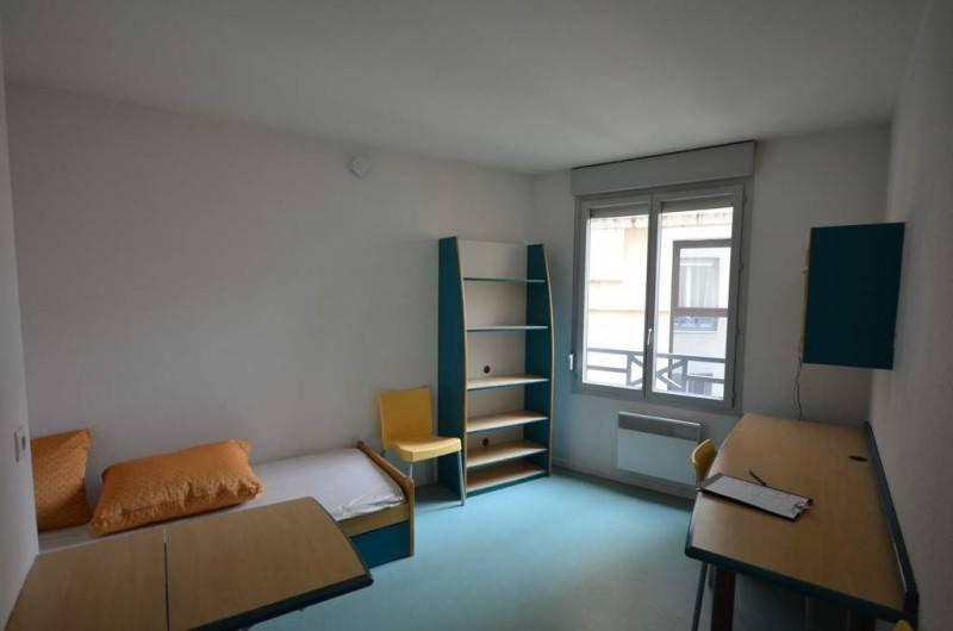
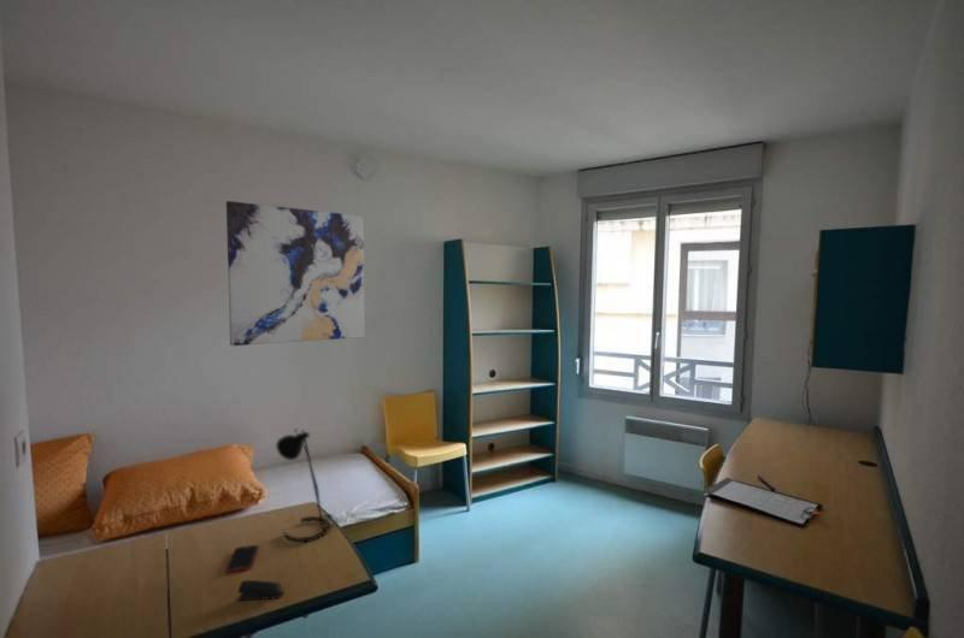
+ cell phone (242, 557)
+ stapler (260, 589)
+ wall art (301, 276)
+ desk lamp (311, 475)
